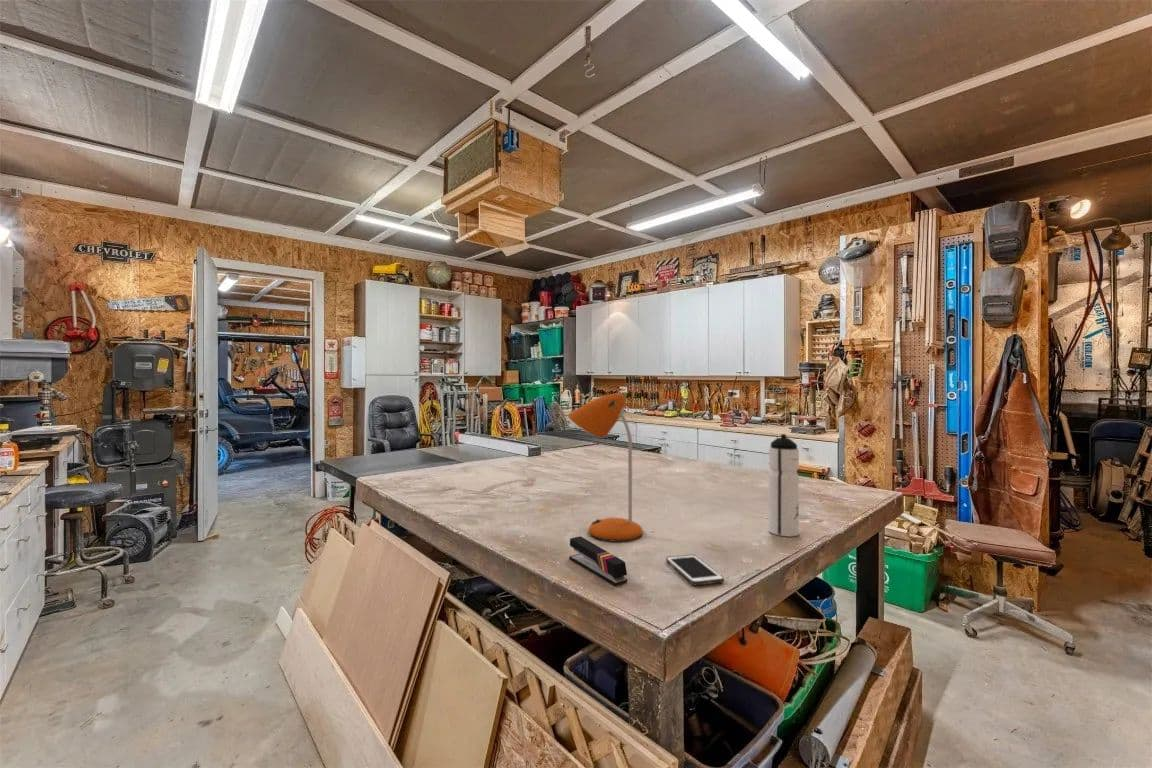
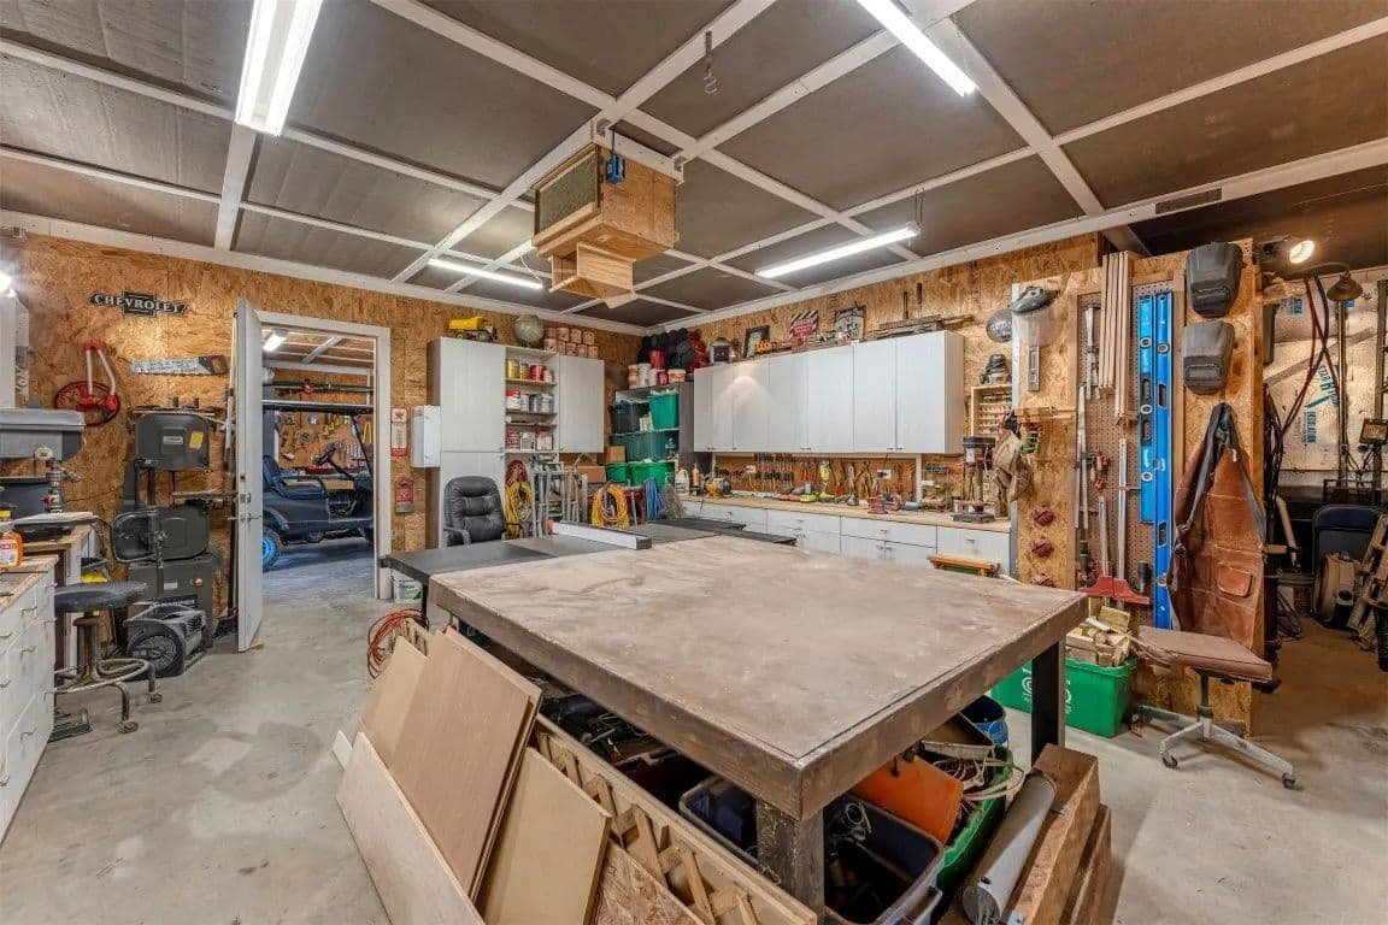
- desk lamp (628, 462)
- cell phone (693, 569)
- water bottle (783, 483)
- stapler (596, 558)
